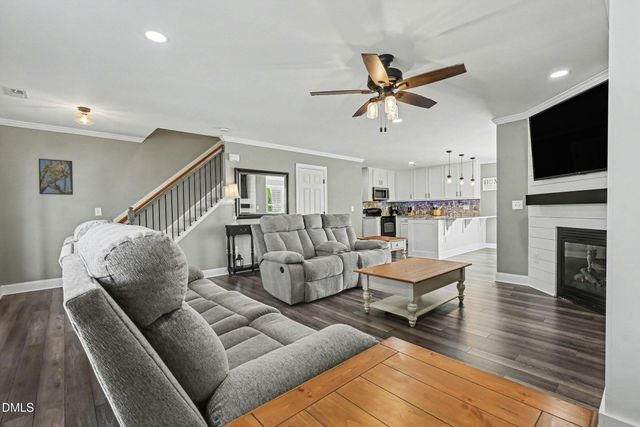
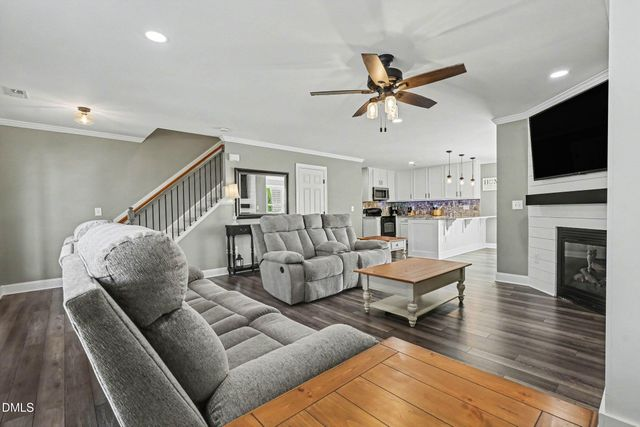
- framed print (56, 177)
